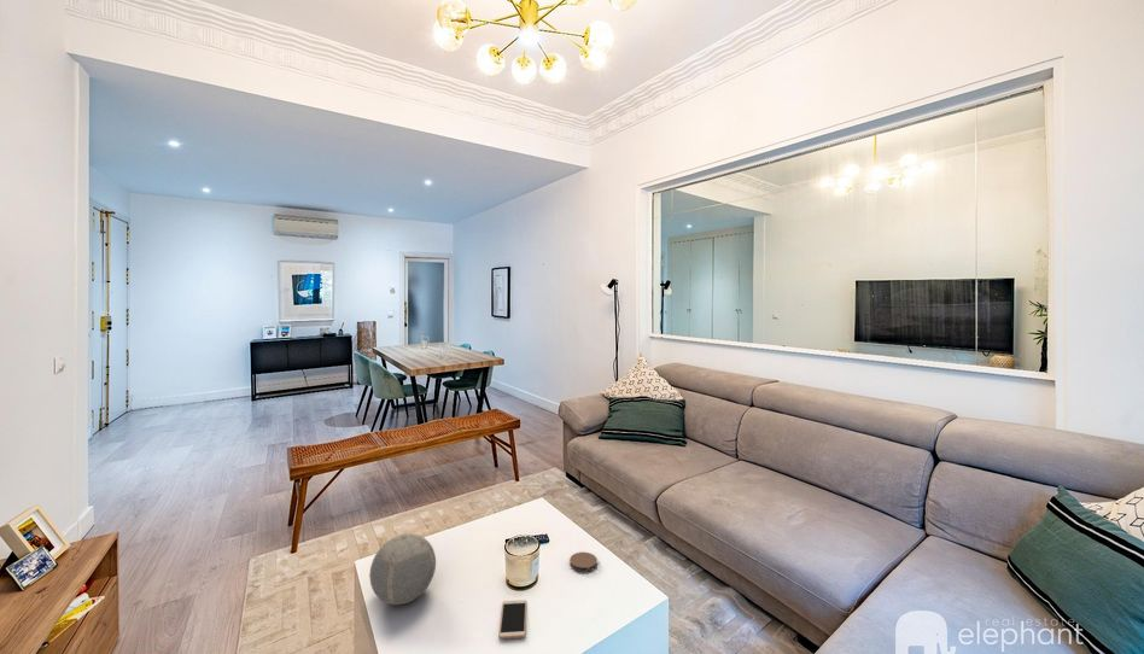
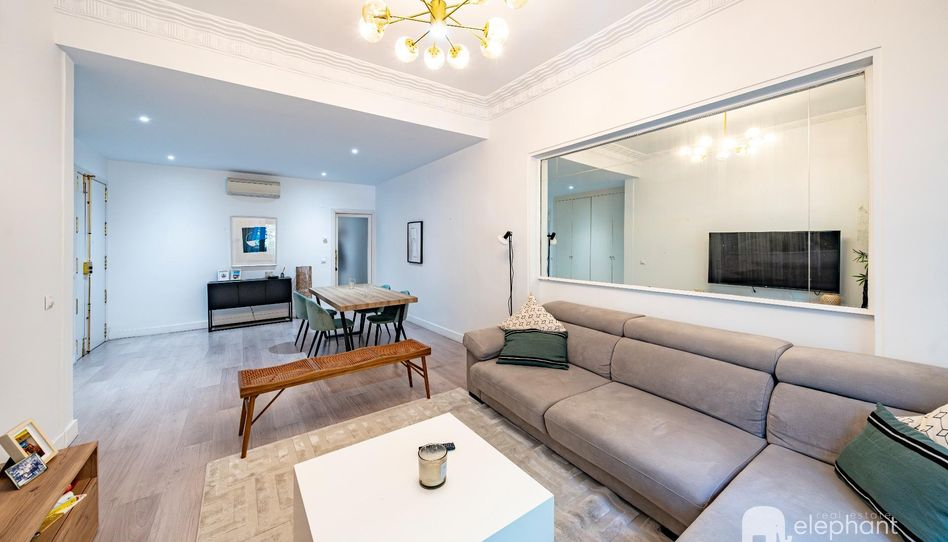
- smartphone (513, 618)
- coaster (583, 561)
- decorative orb (403, 567)
